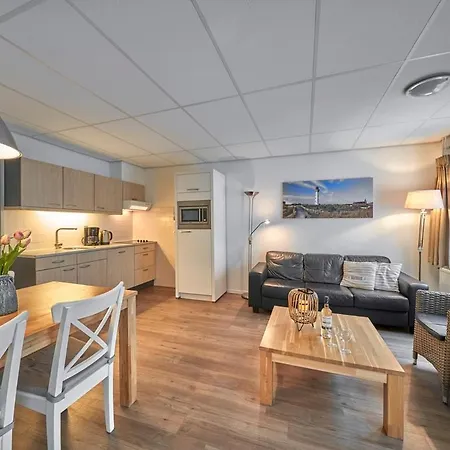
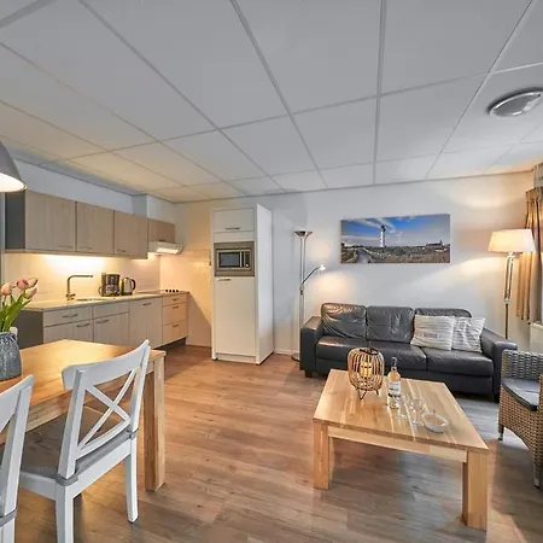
+ legume (433, 421)
